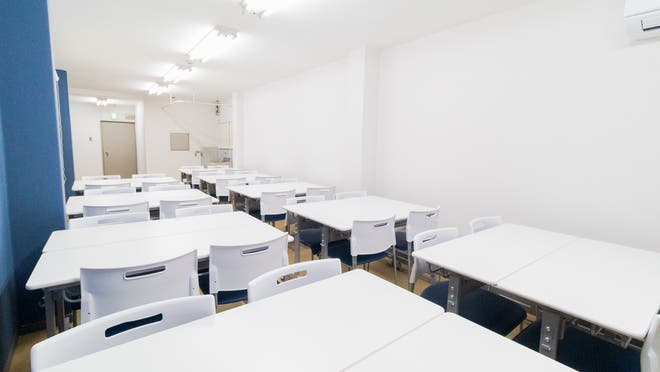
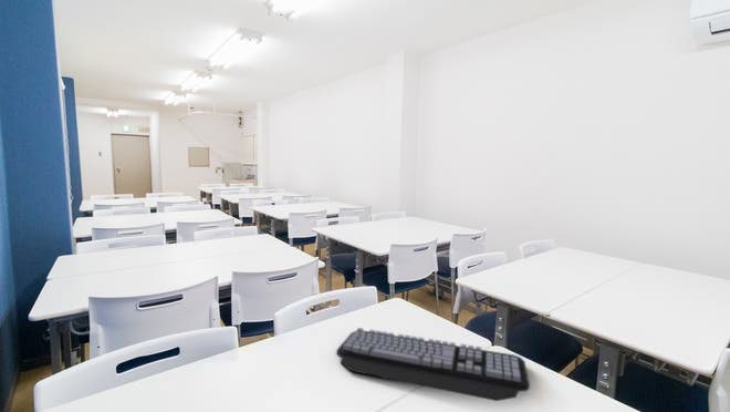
+ keyboard (426, 359)
